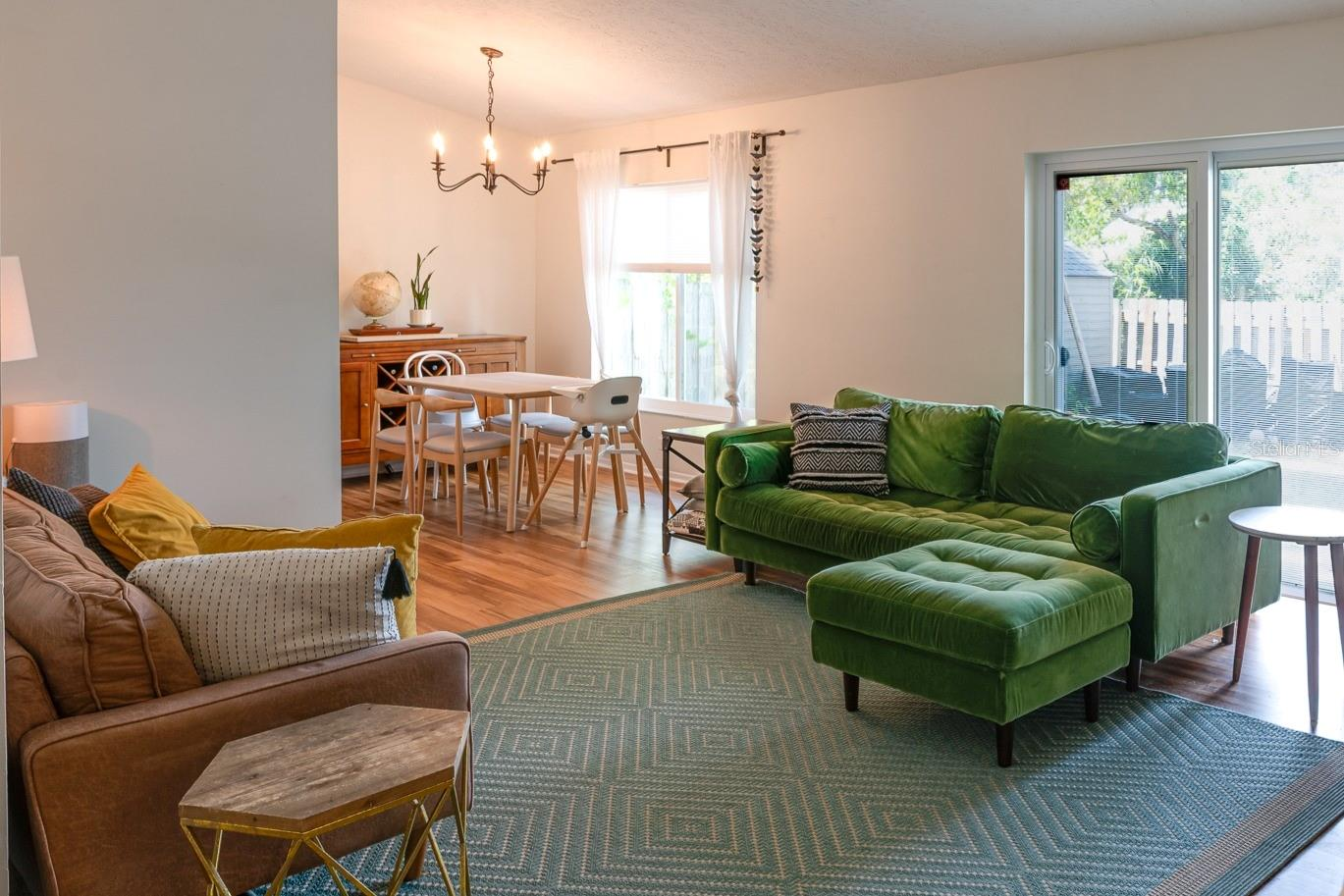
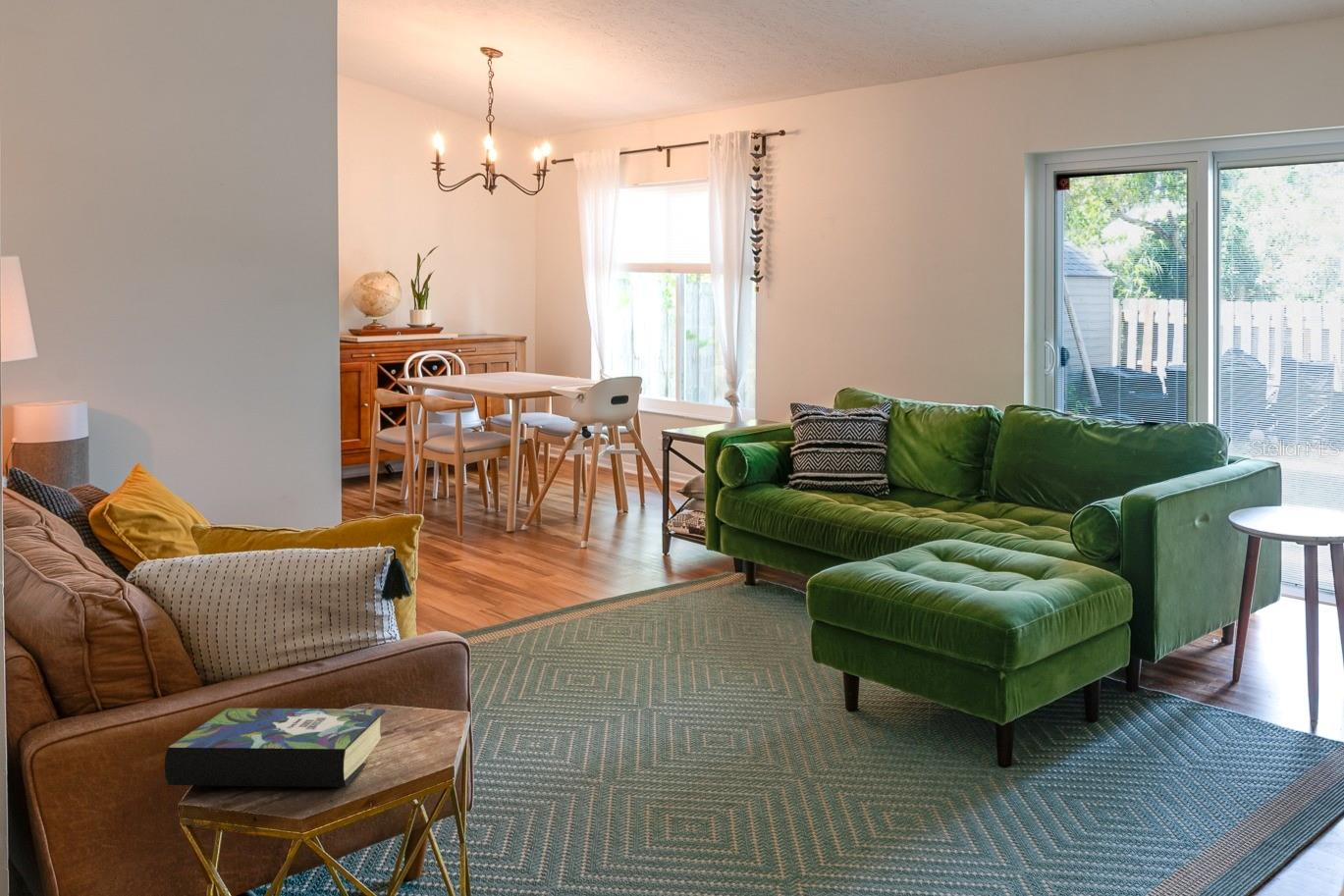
+ book (282, 746)
